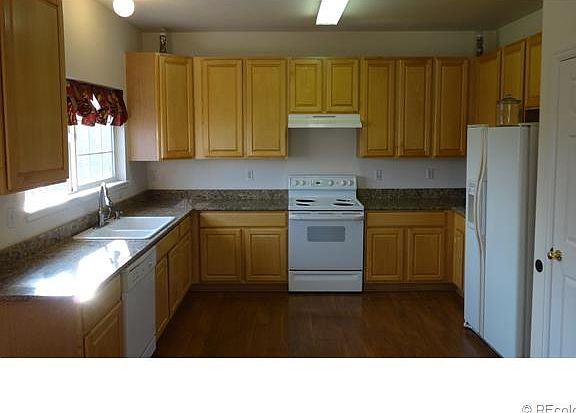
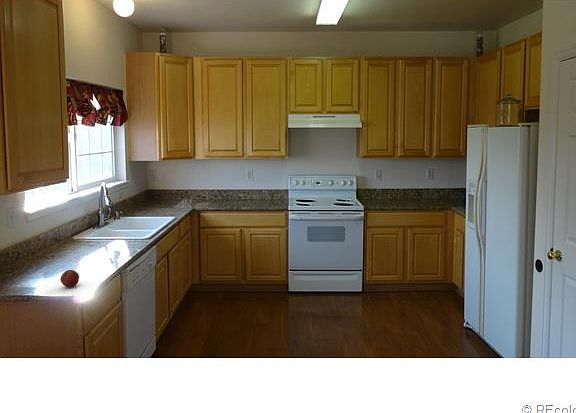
+ fruit (70, 278)
